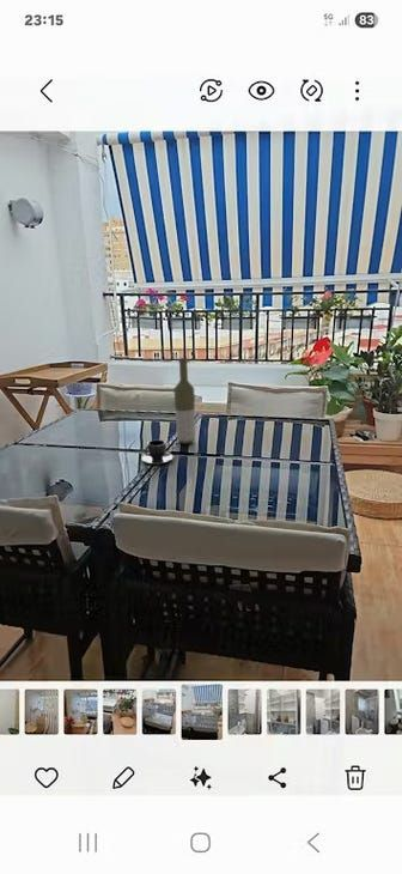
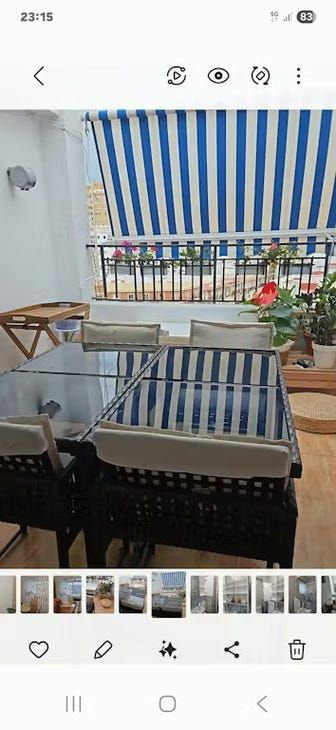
- bottle (184, 401)
- teacup (157, 451)
